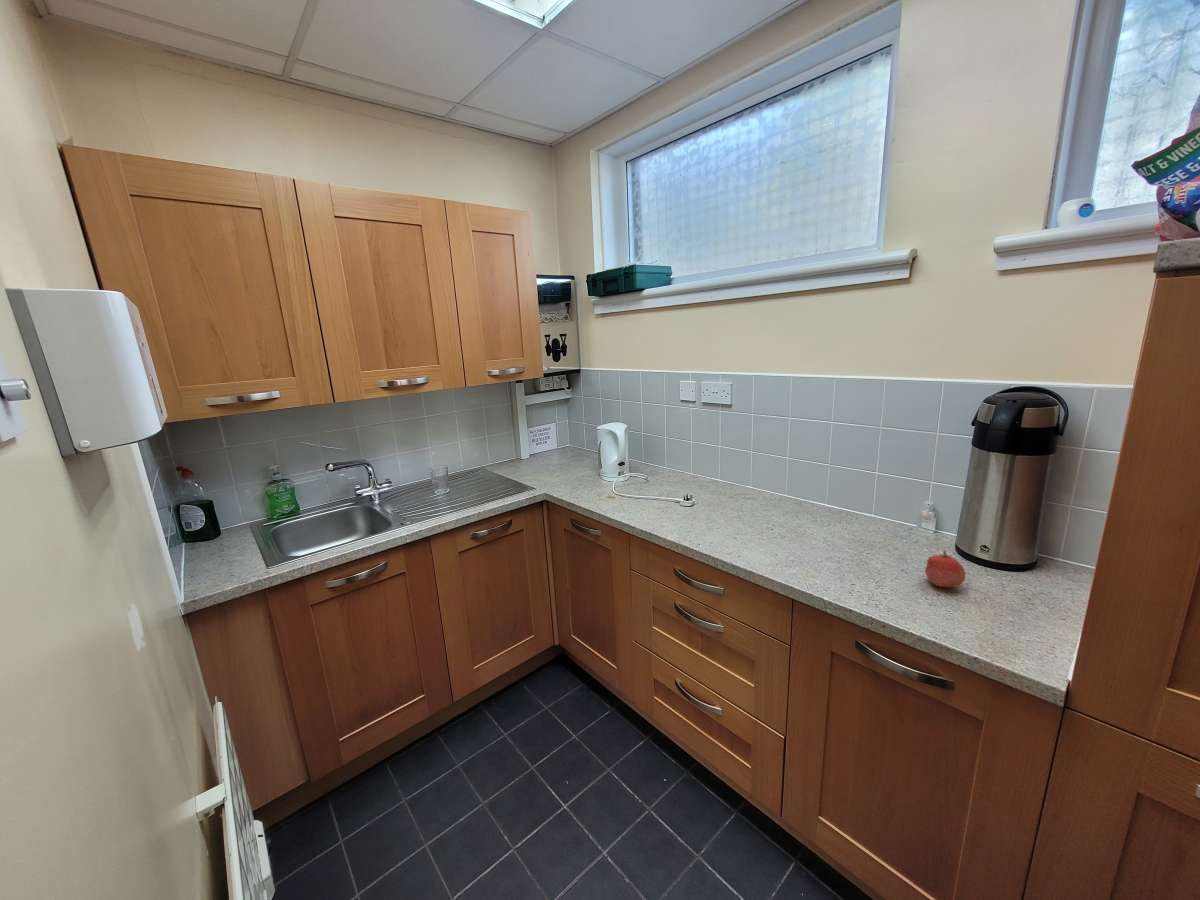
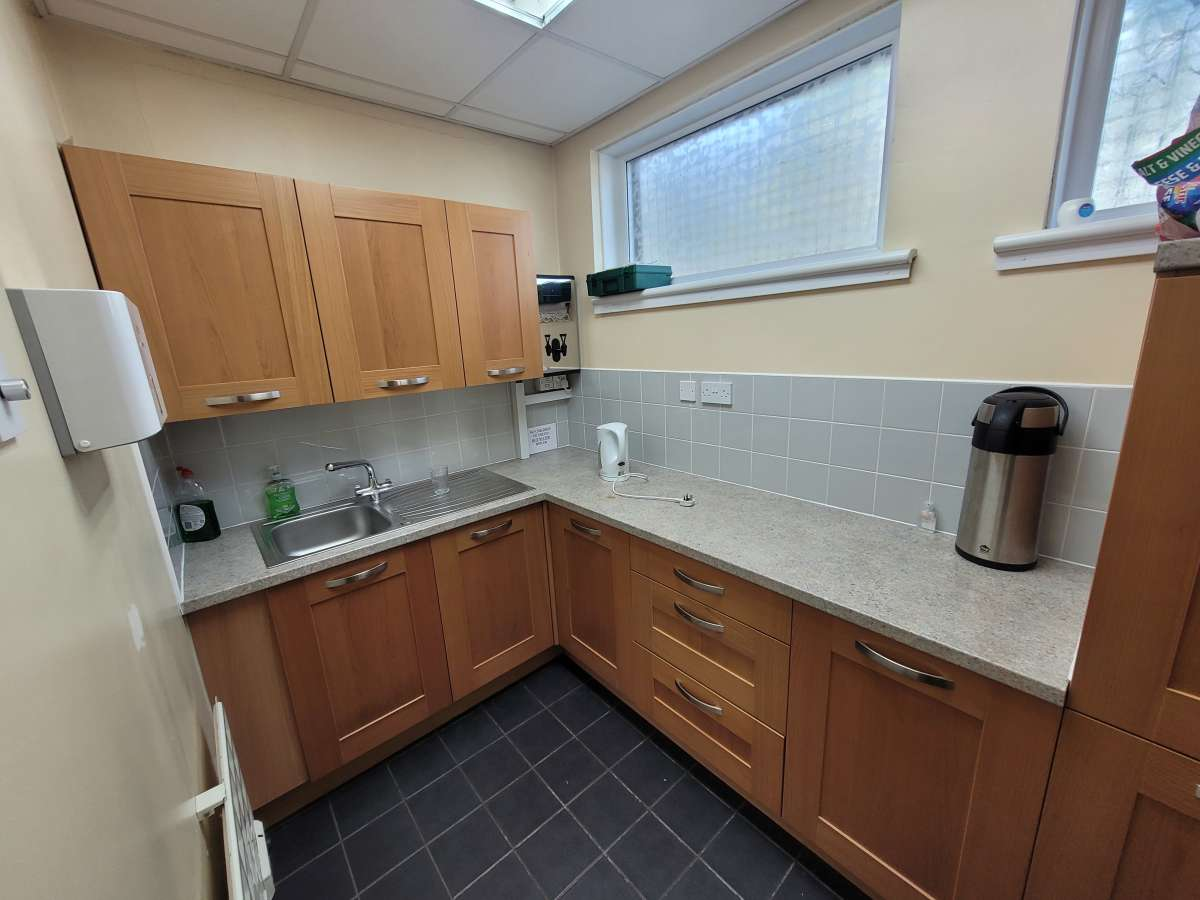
- apple (944, 568)
